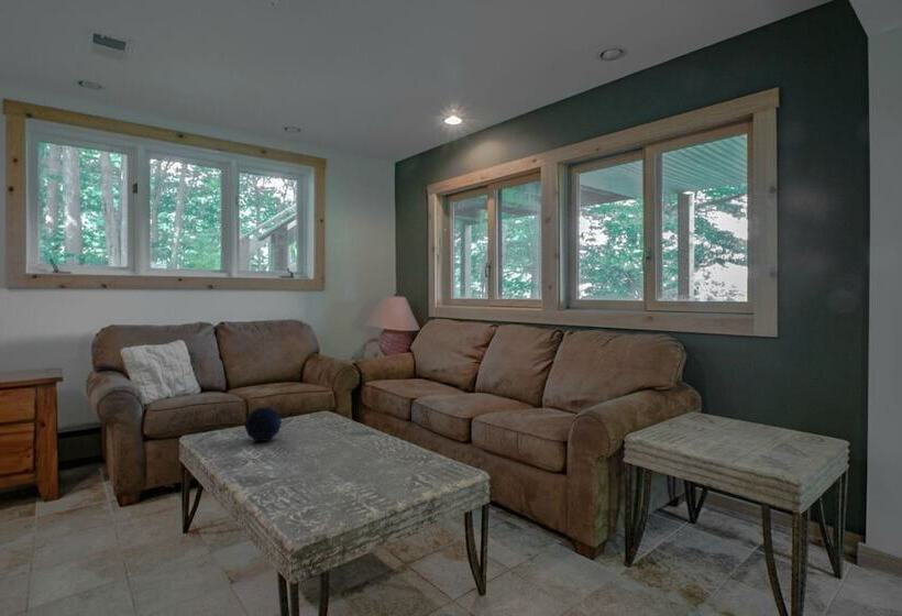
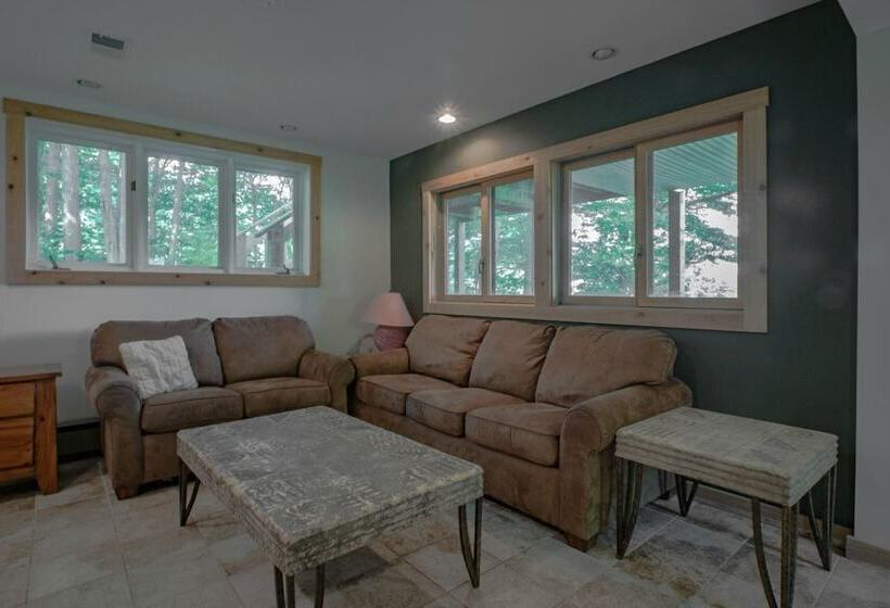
- decorative orb (263, 424)
